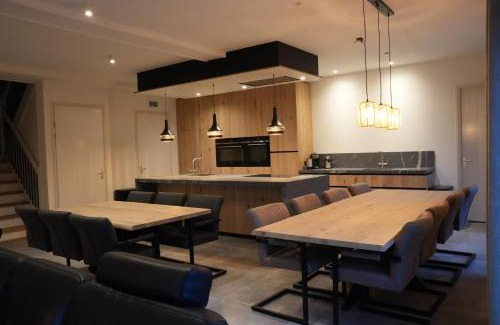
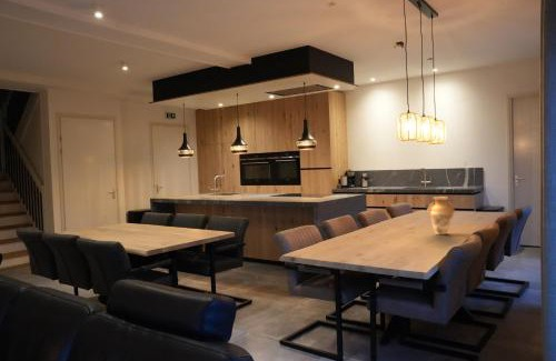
+ vase (440, 215)
